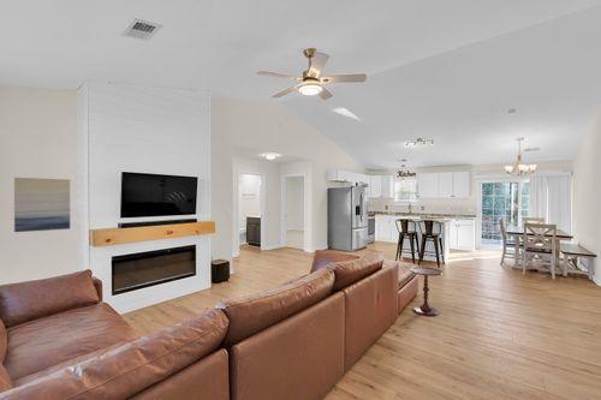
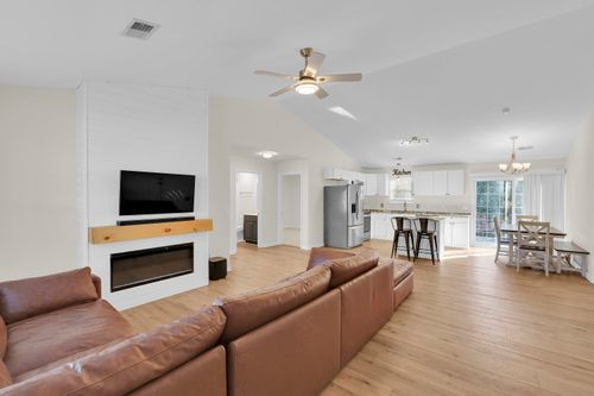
- wall art (43, 204)
- side table (426, 291)
